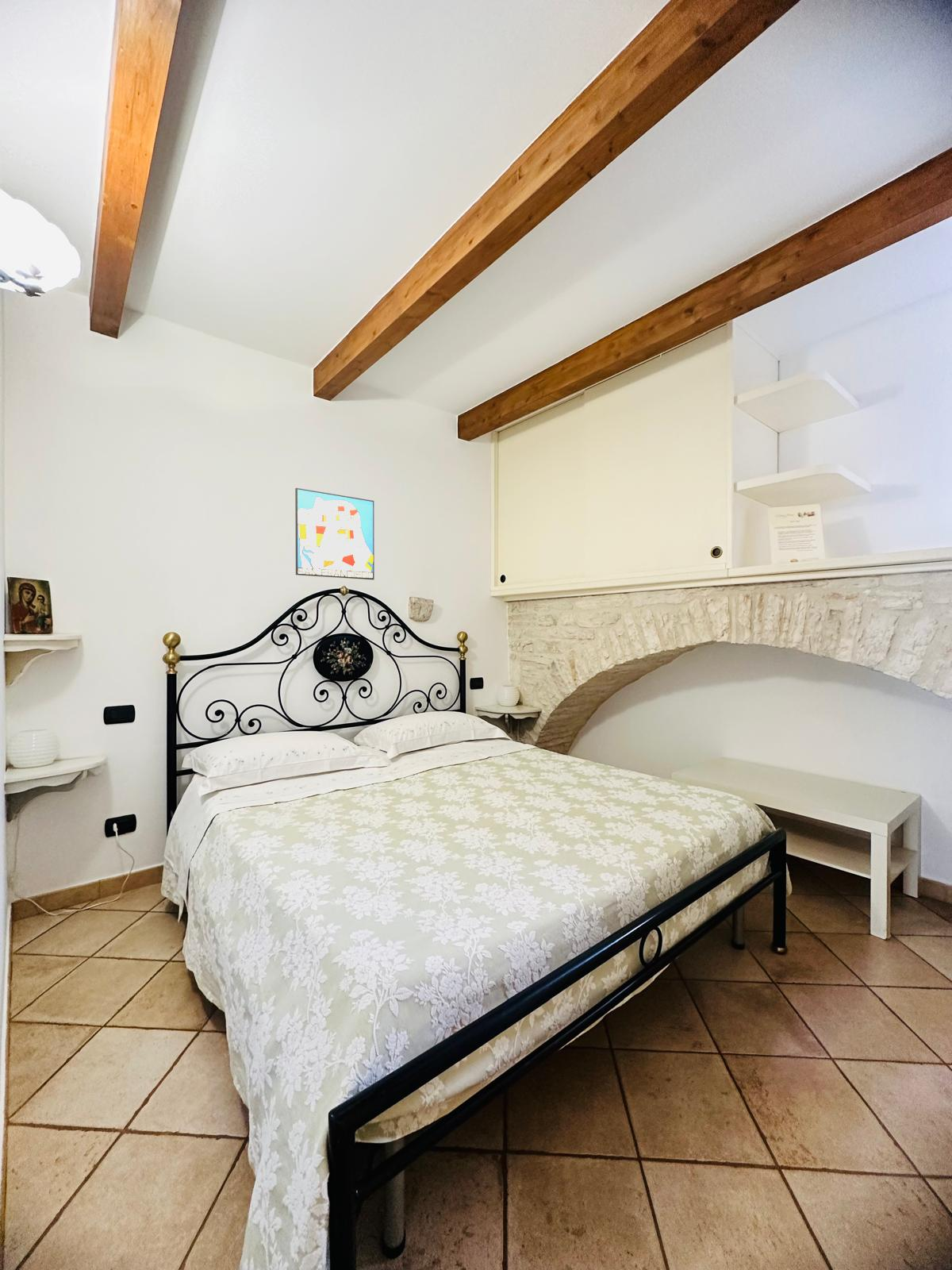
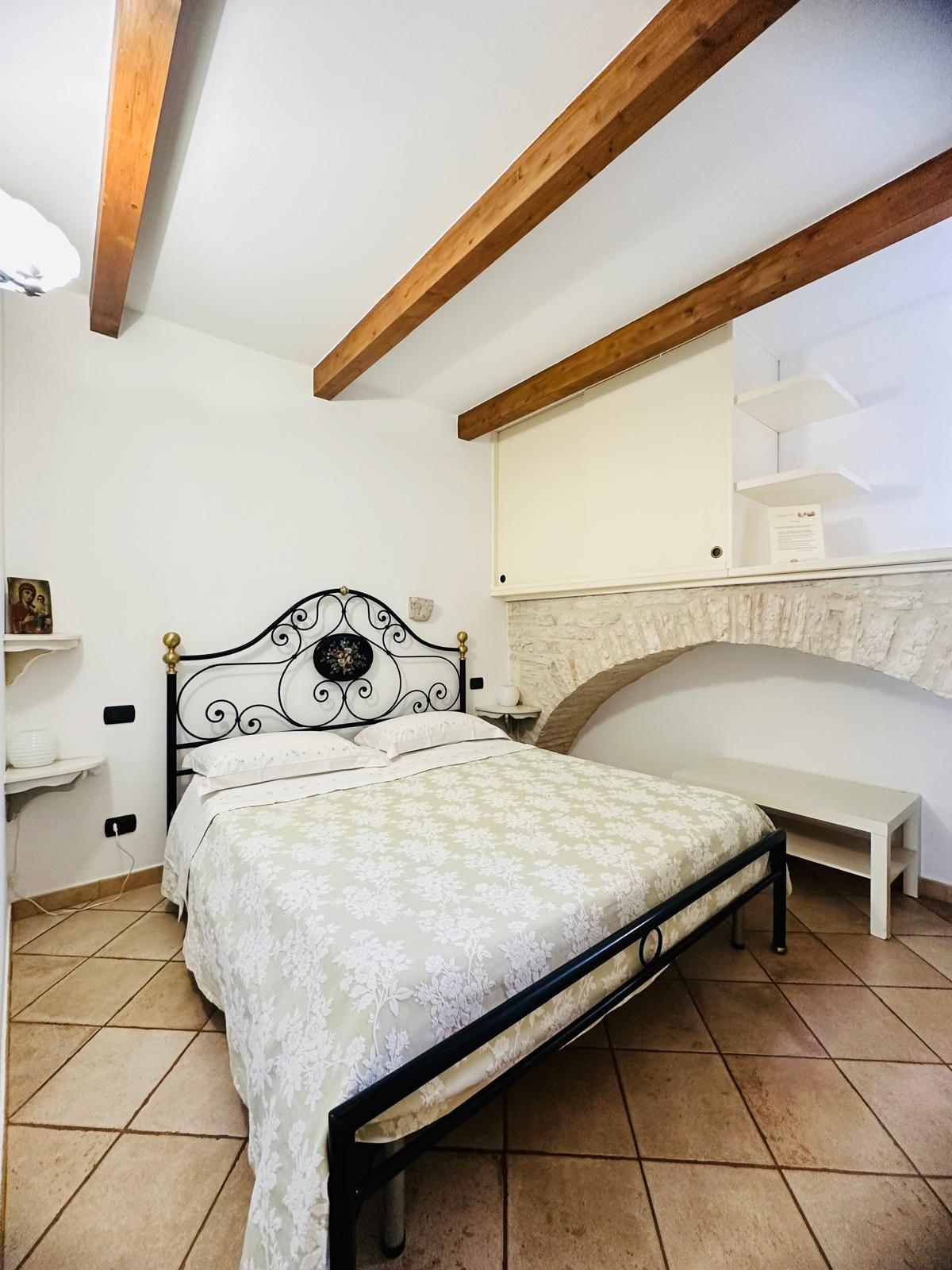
- wall art (336, 536)
